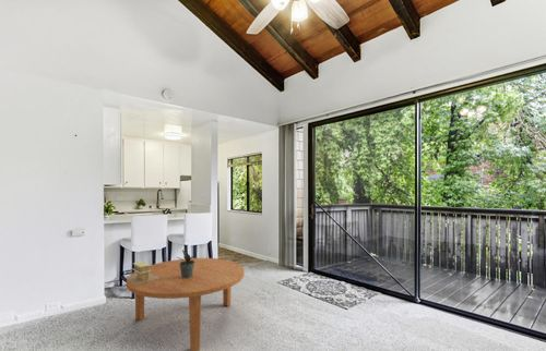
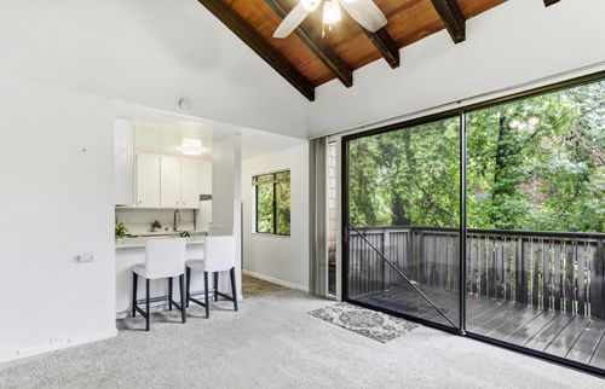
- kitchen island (141, 270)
- coffee table (188, 296)
- potted plant (186, 262)
